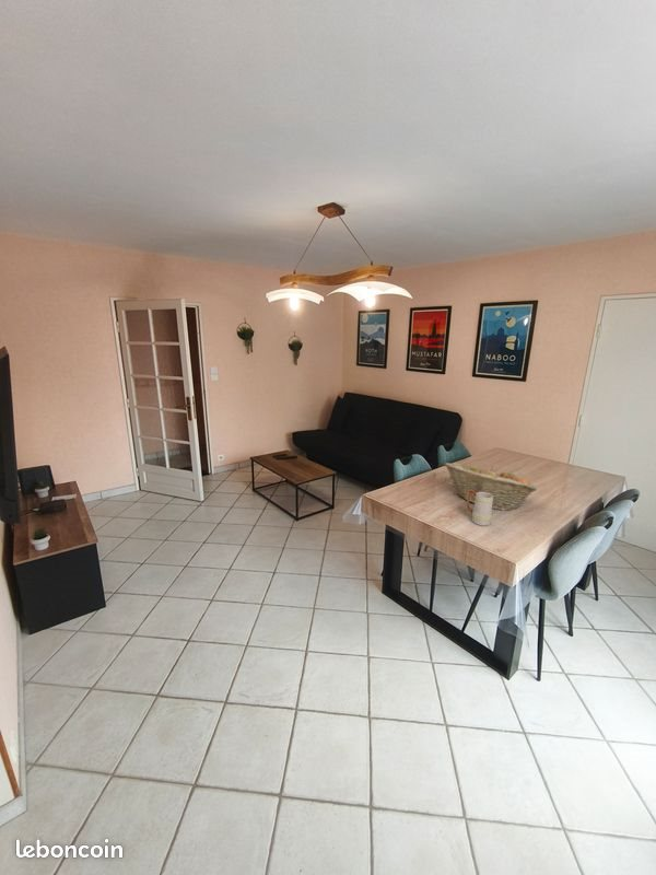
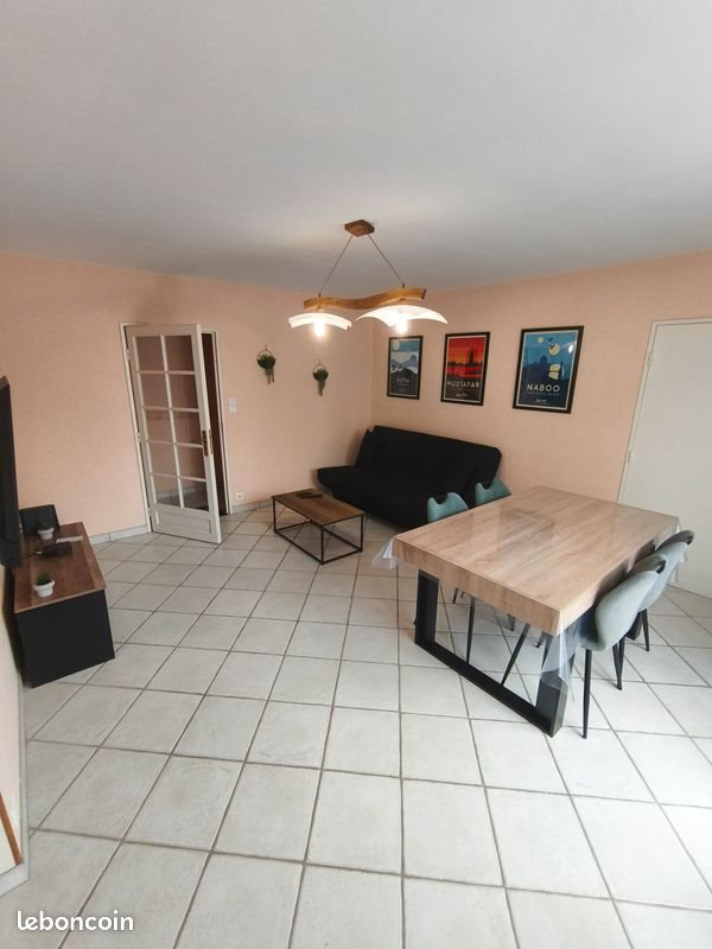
- mug (479, 506)
- fruit basket (487, 481)
